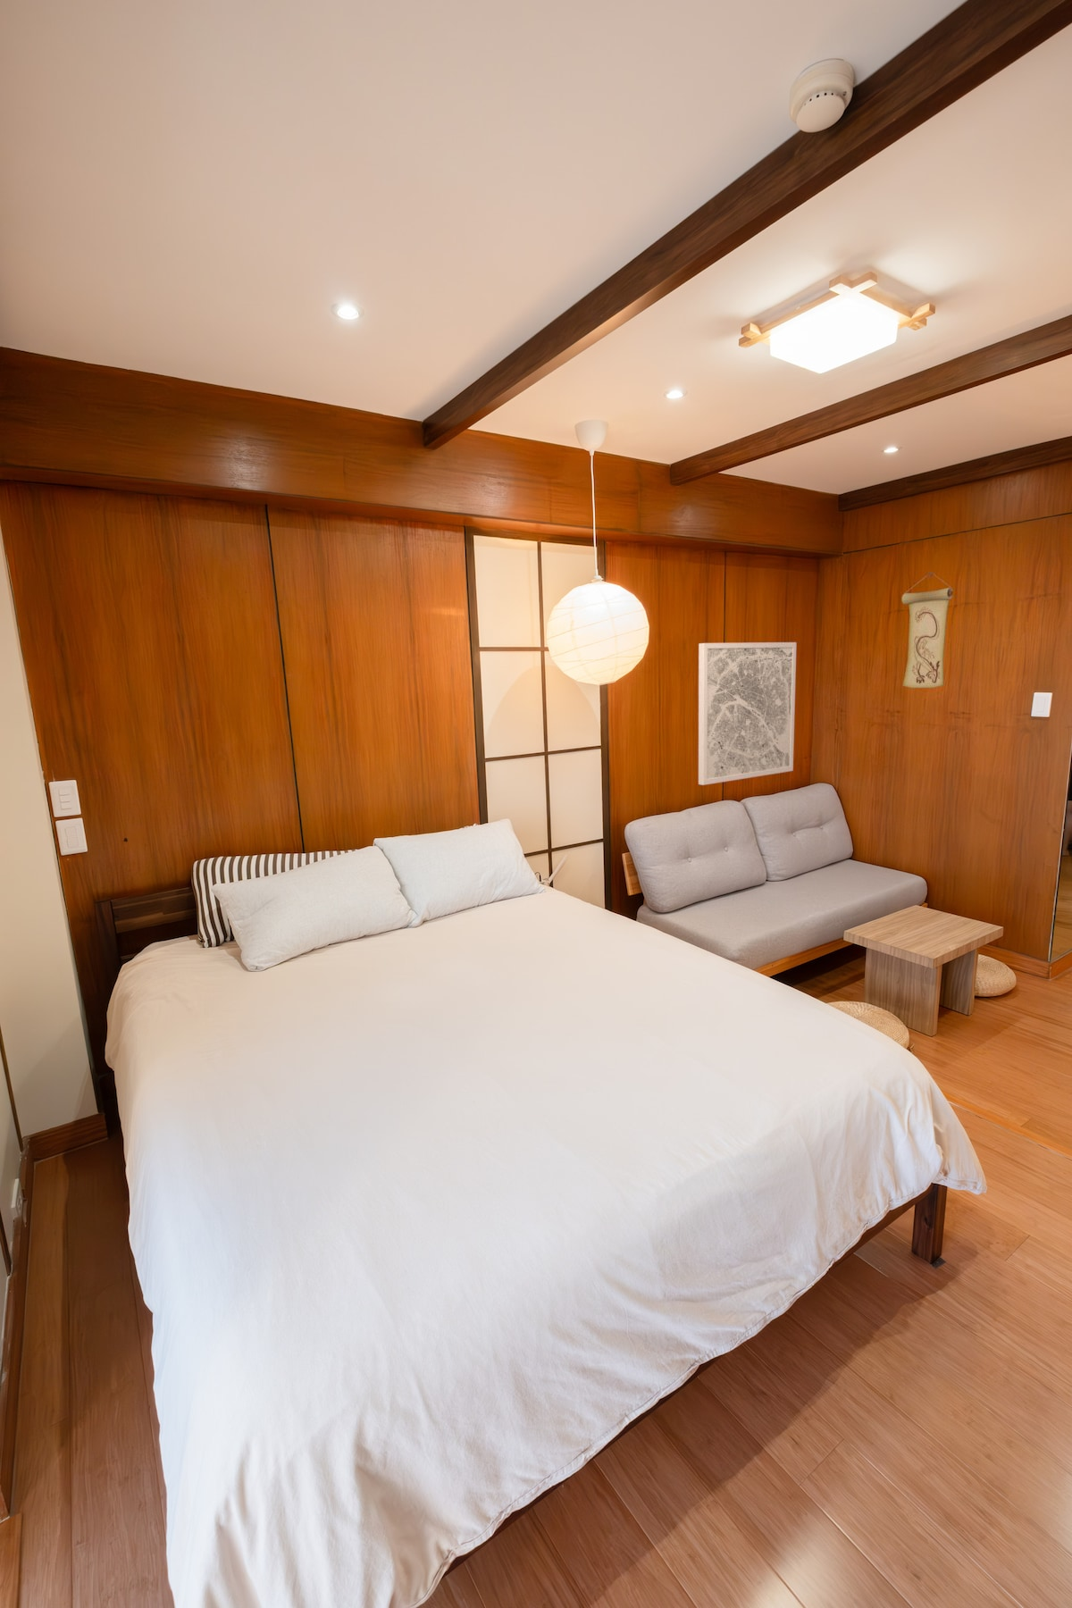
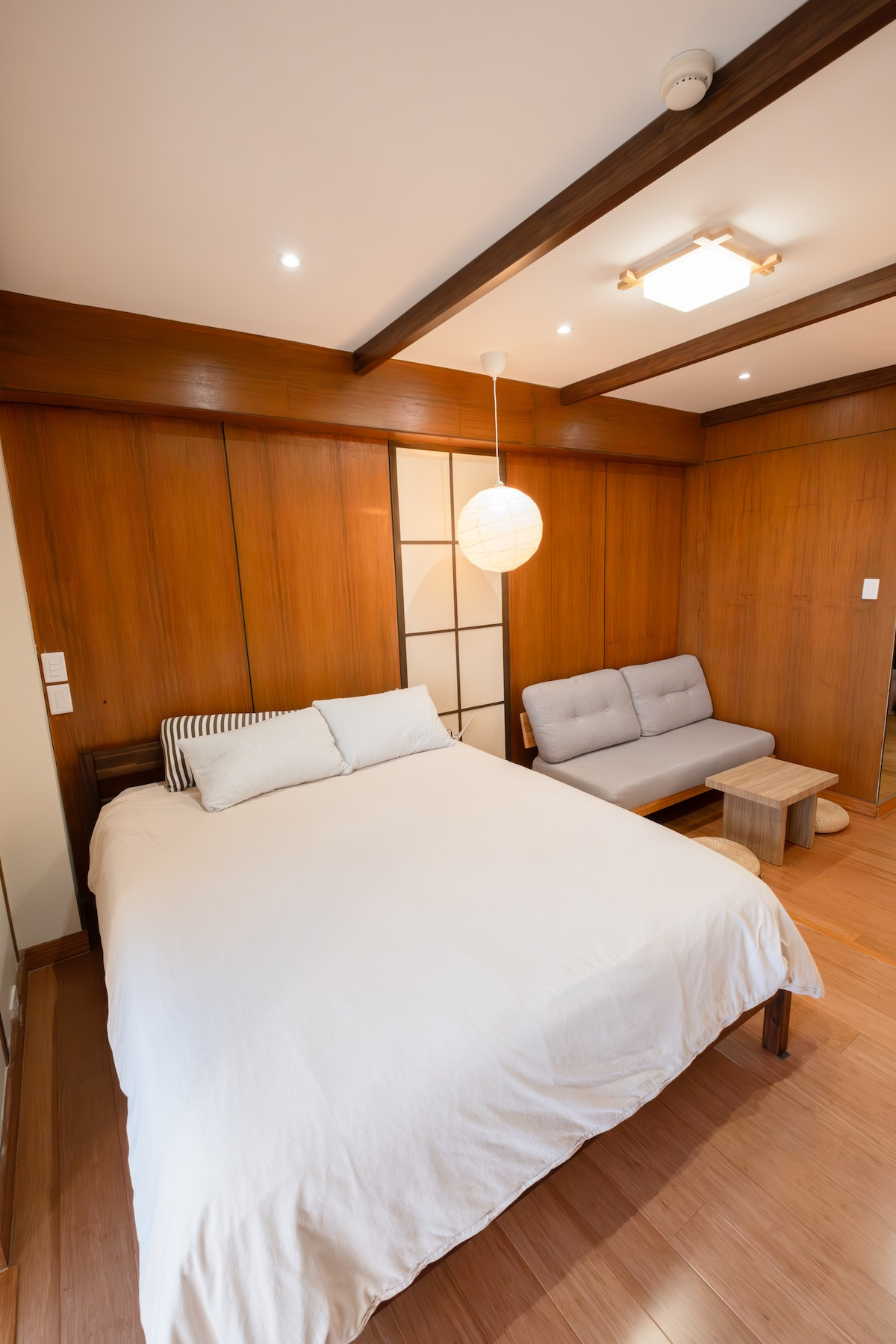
- wall art (749, 711)
- wall scroll (925, 631)
